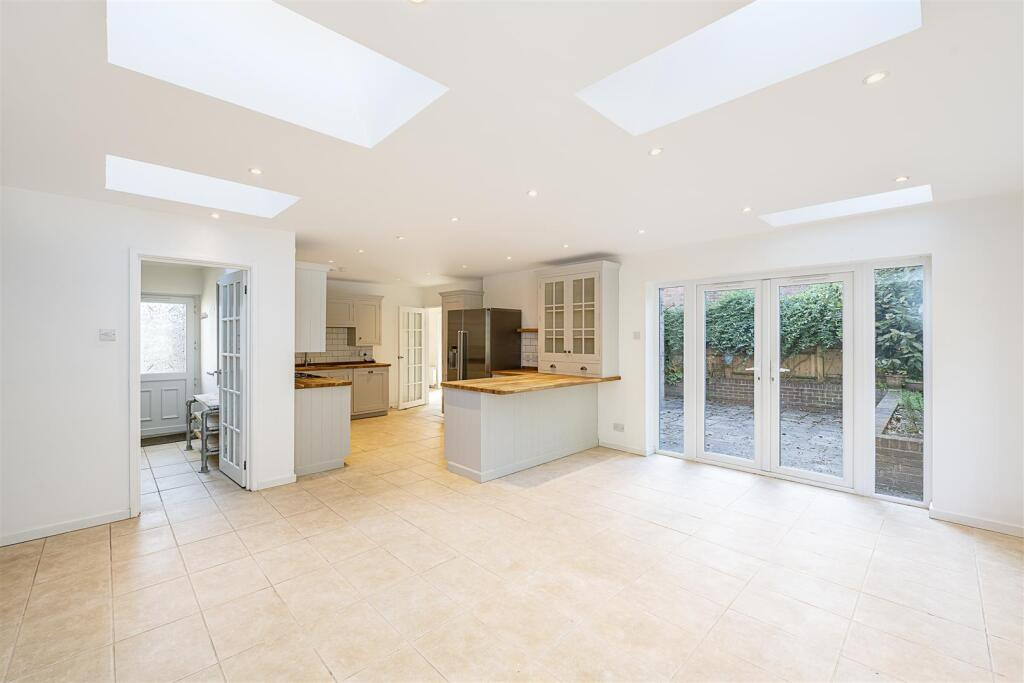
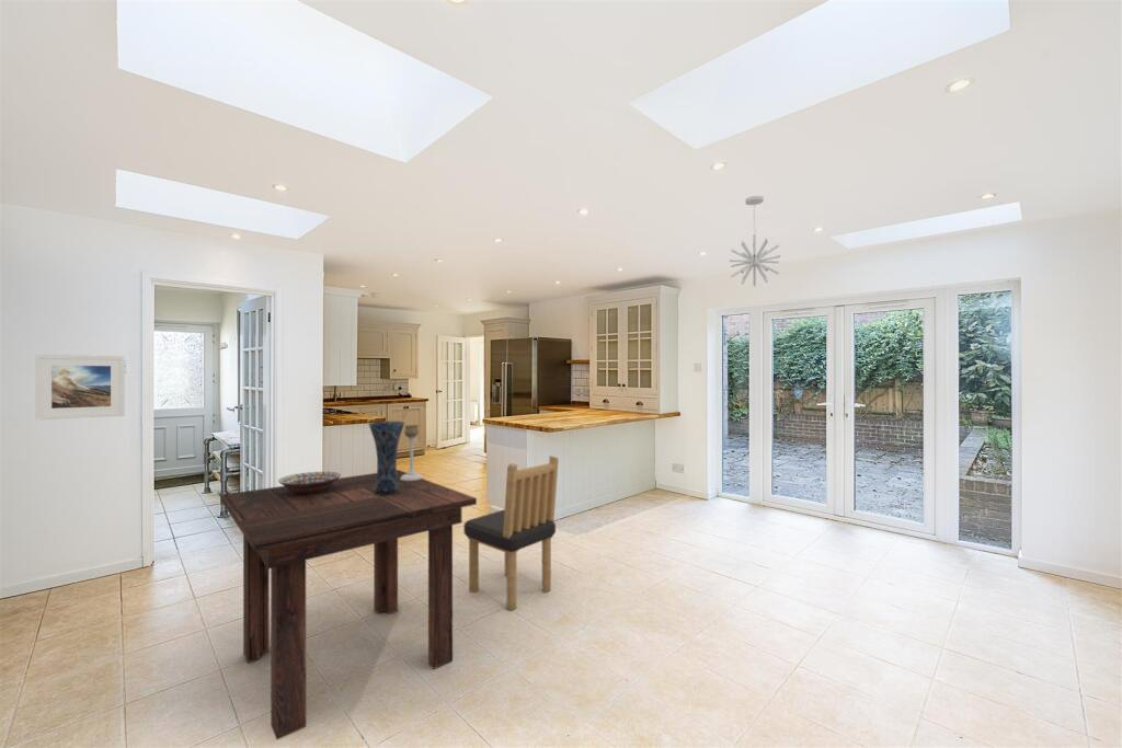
+ pendant light (754, 241)
+ vase (387, 457)
+ decorative bowl (310, 483)
+ dining chair (511, 522)
+ candle holder (411, 451)
+ dining table (342, 551)
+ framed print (81, 385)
